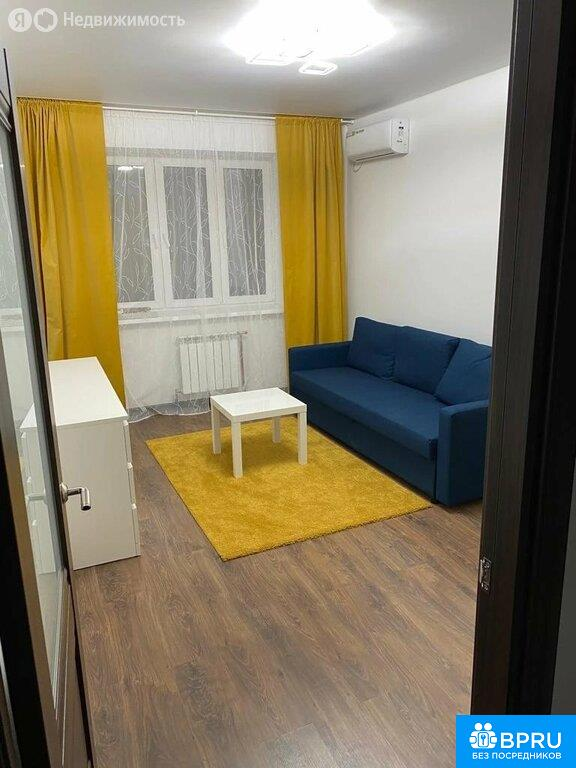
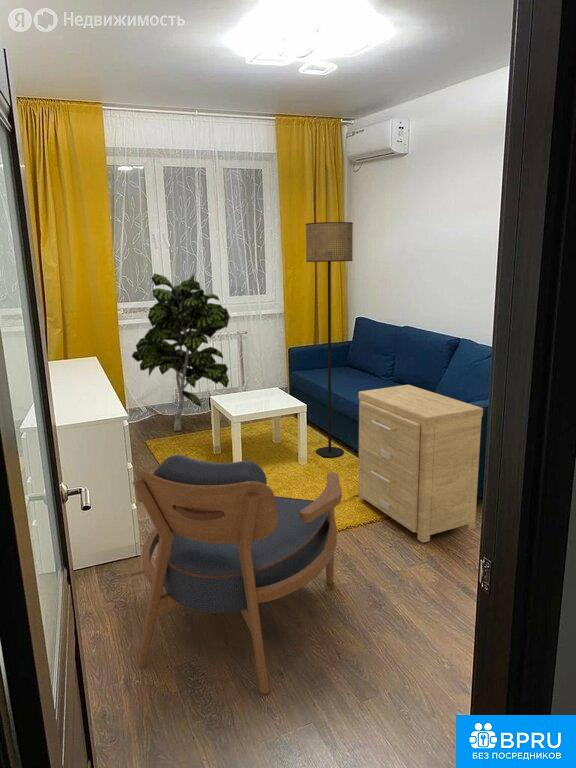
+ indoor plant (180, 352)
+ armchair (233, 531)
+ floor lamp (329, 343)
+ side table (410, 457)
